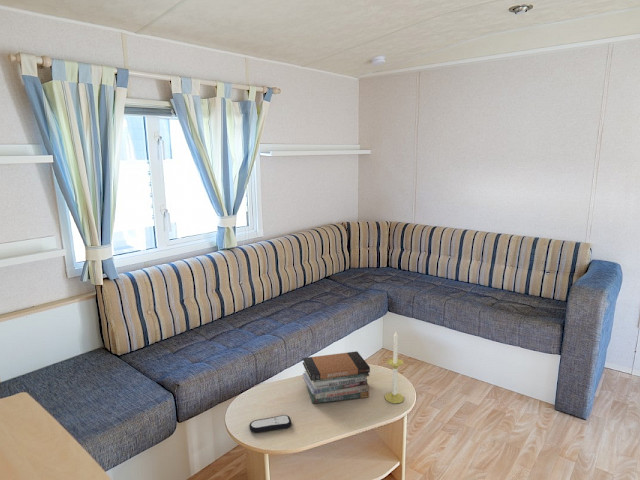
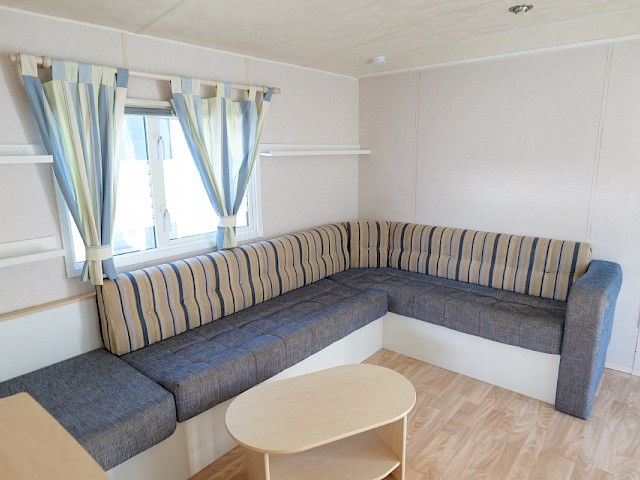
- remote control (270, 423)
- book stack (335, 377)
- candle (395, 364)
